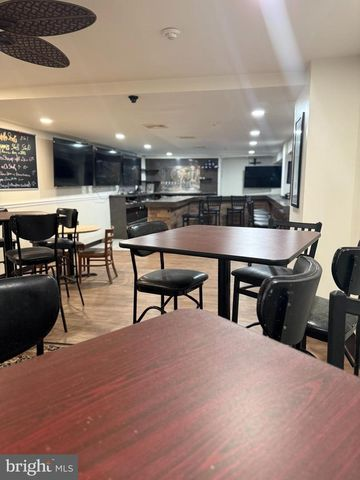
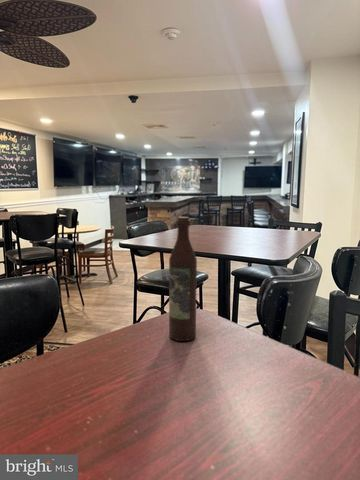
+ wine bottle (182, 277)
